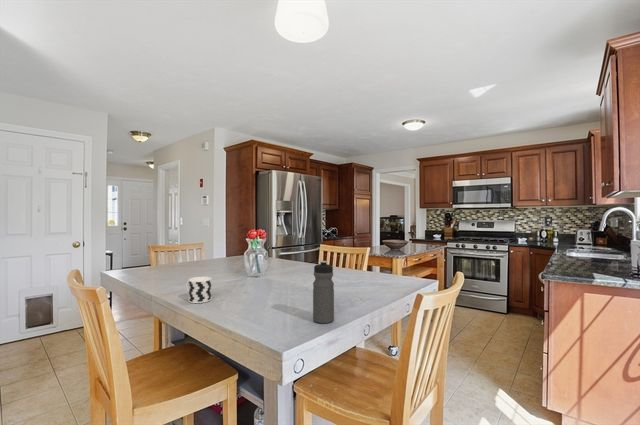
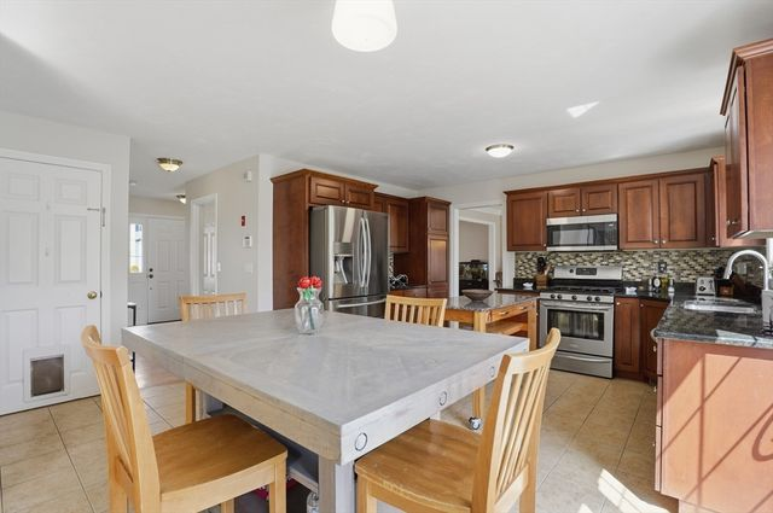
- water bottle (323, 290)
- cup (197, 289)
